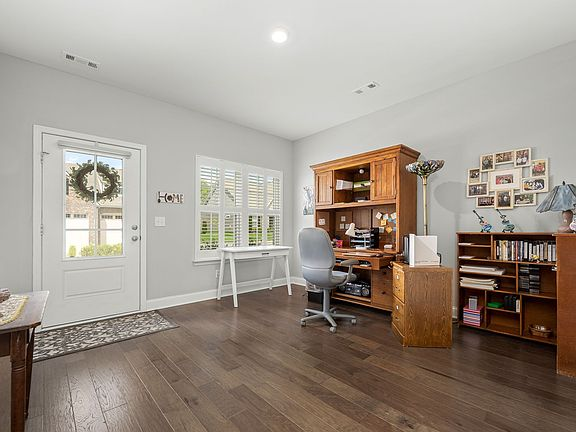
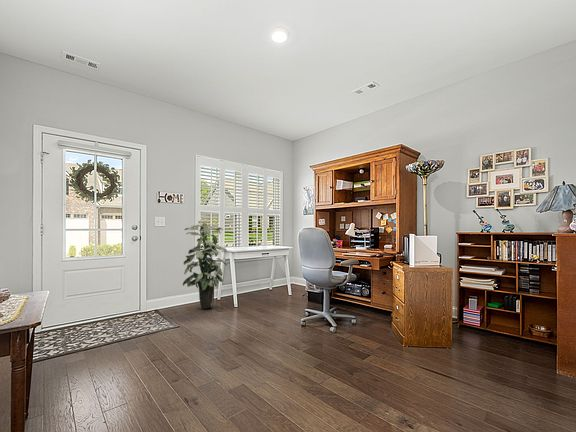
+ indoor plant (203, 263)
